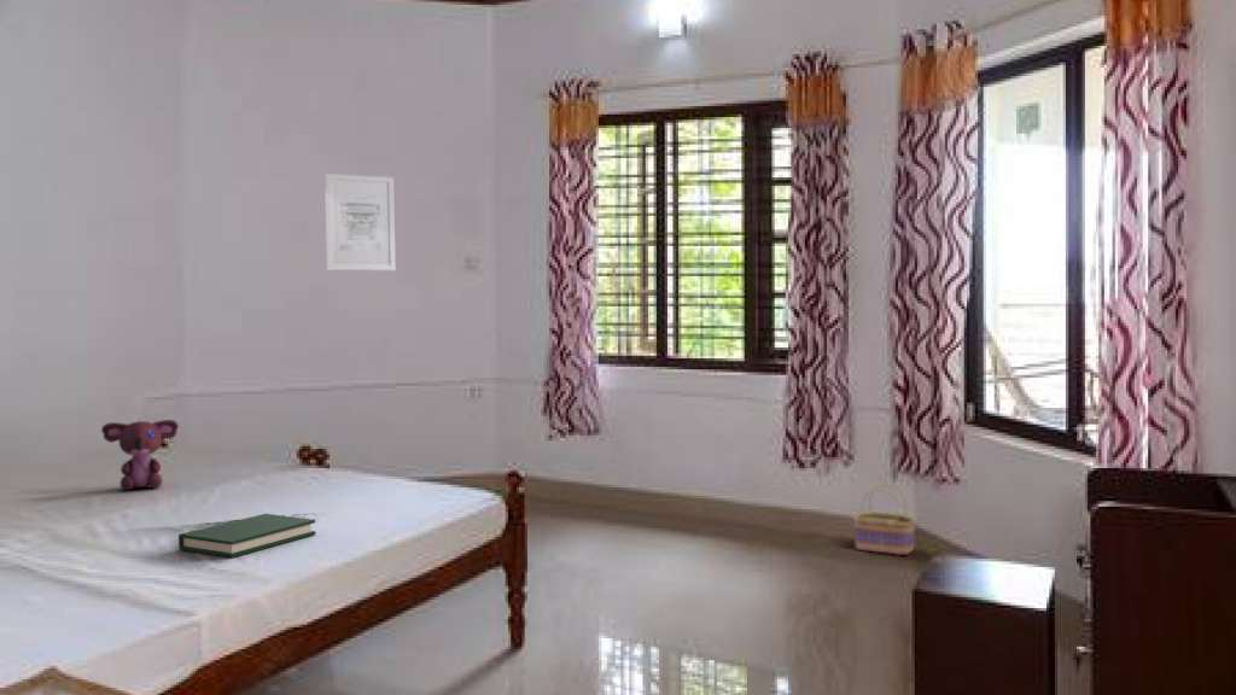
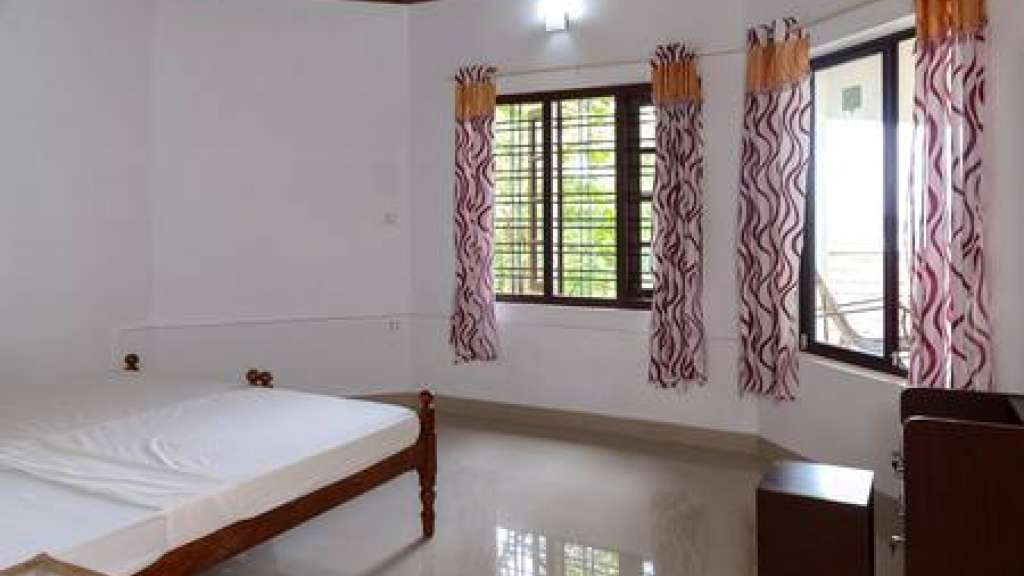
- basket (884, 518)
- teddy bear (140, 455)
- wall art (361, 222)
- hardback book (249, 533)
